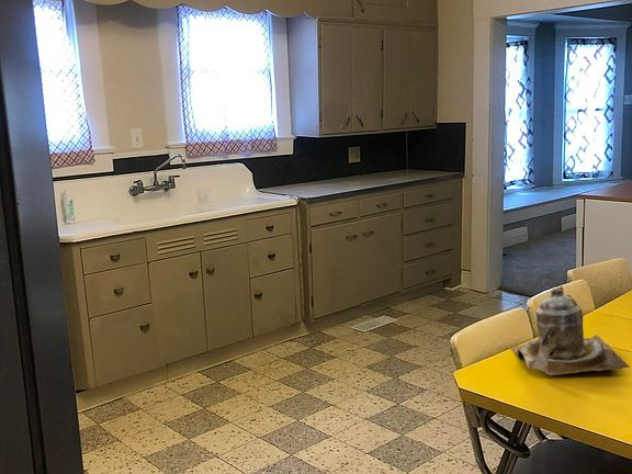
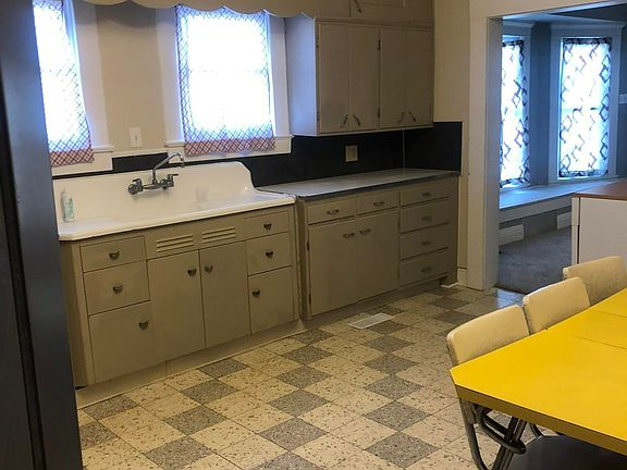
- teapot (566, 323)
